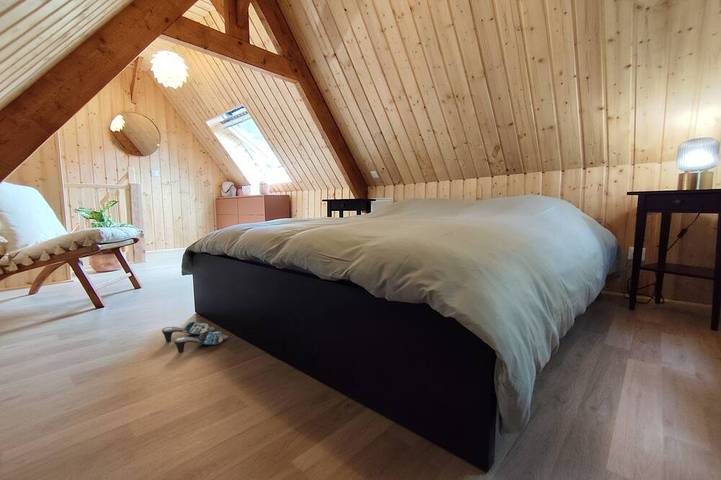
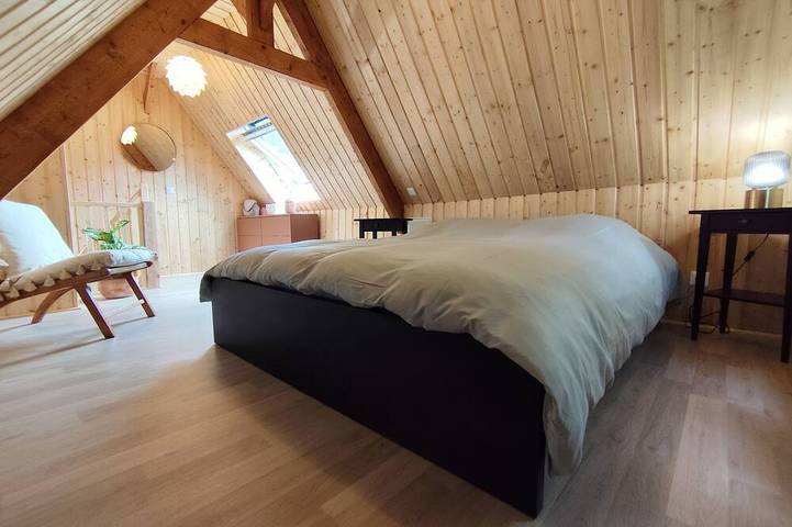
- slippers (195, 334)
